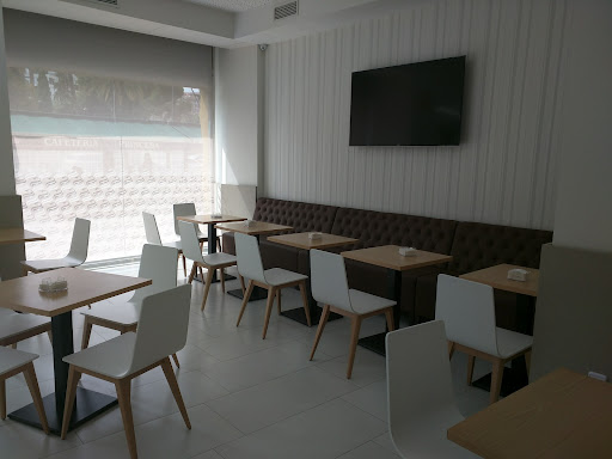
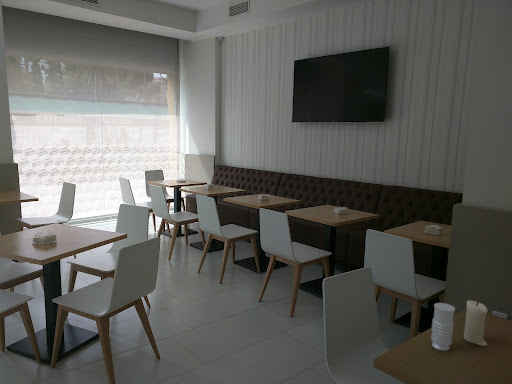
+ candle (476, 321)
+ candle (442, 326)
